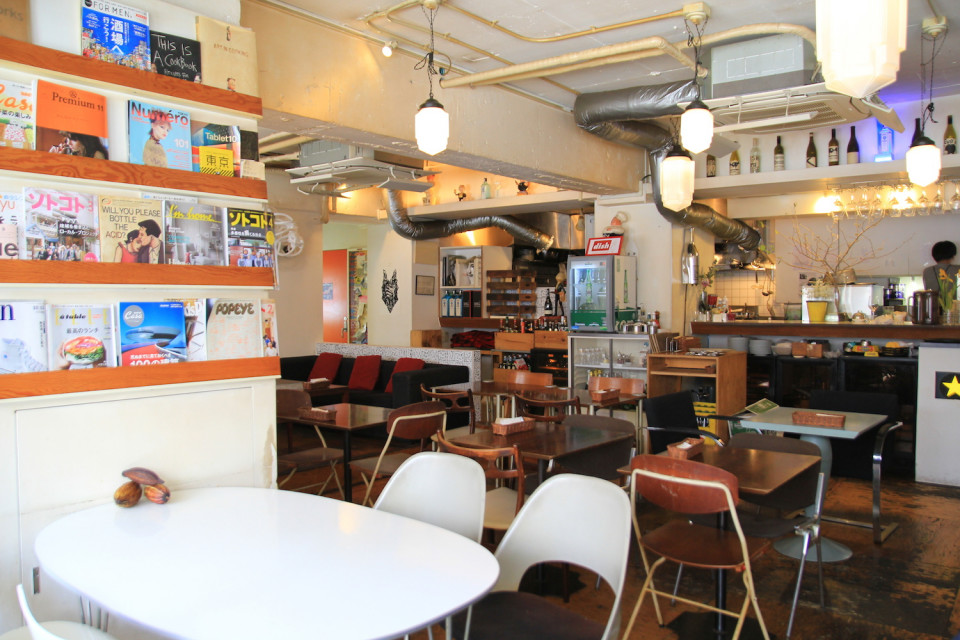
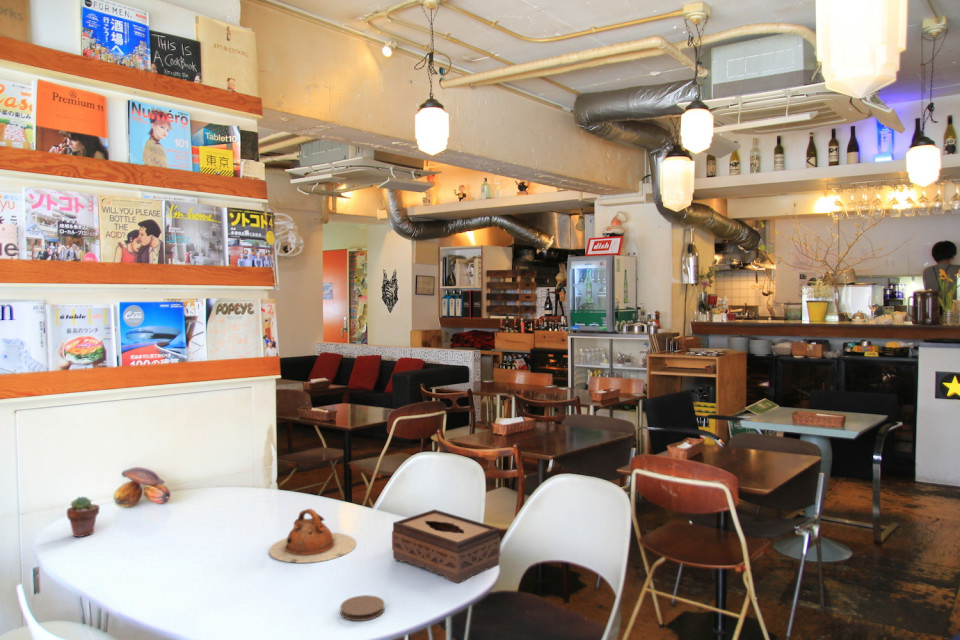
+ tissue box (445, 543)
+ coaster (362, 607)
+ potted succulent (83, 515)
+ teapot (313, 527)
